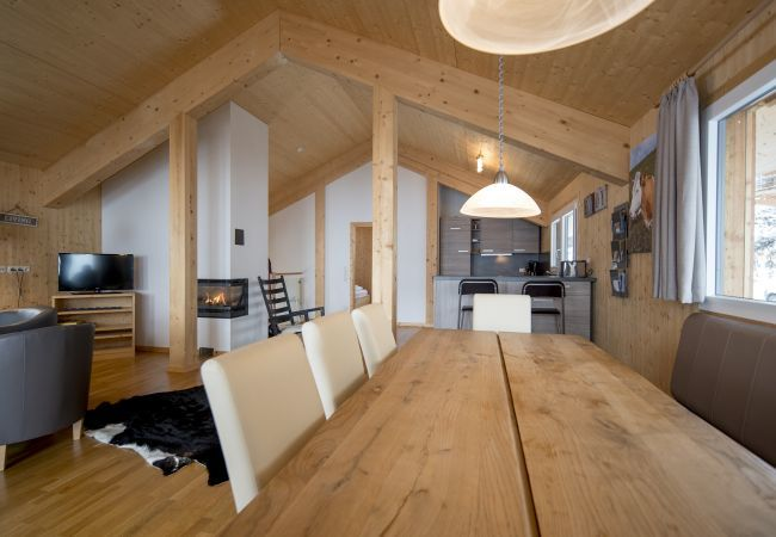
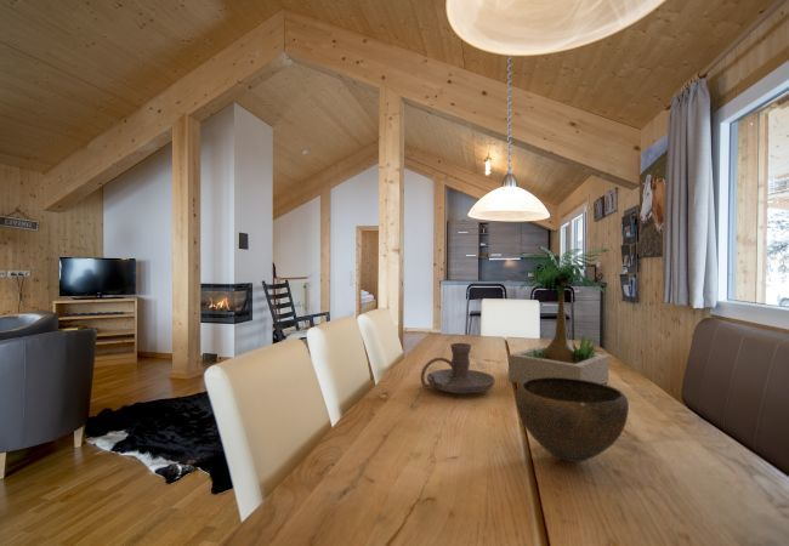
+ bowl (568, 422)
+ potted plant (563, 313)
+ candle holder (454, 368)
